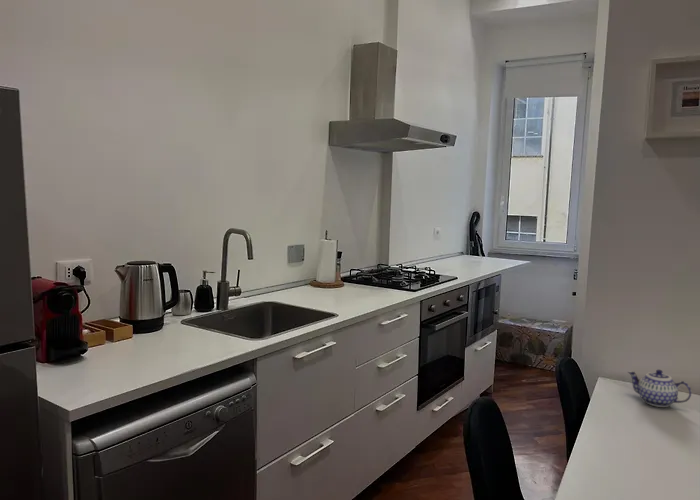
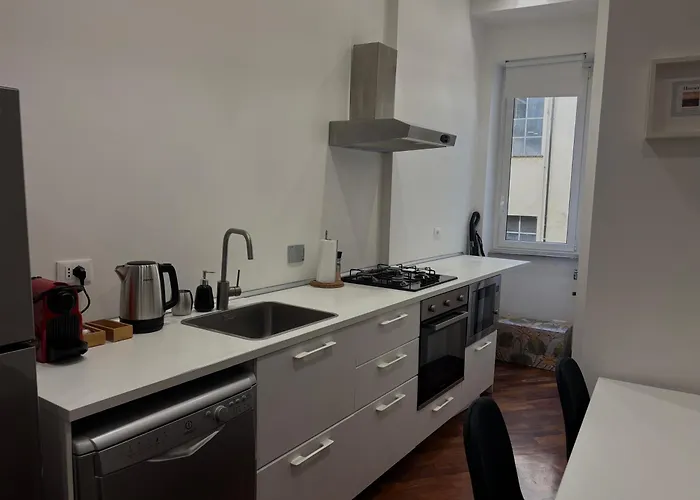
- teapot (658, 386)
